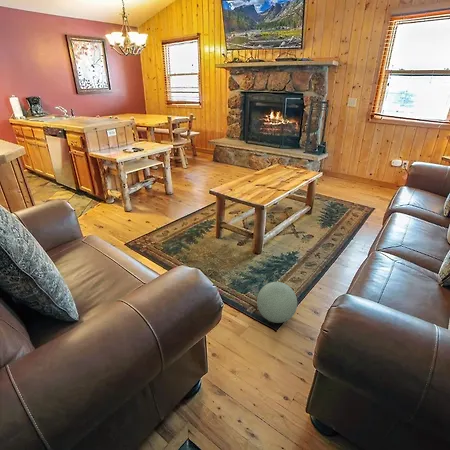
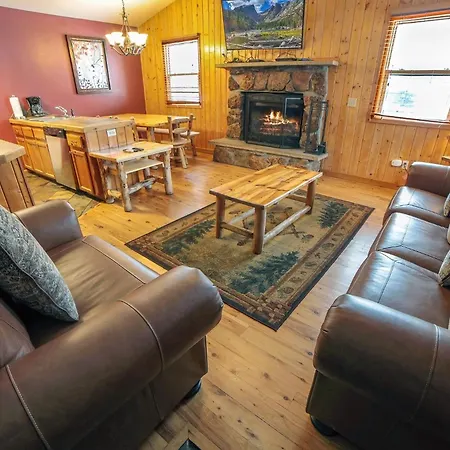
- ball (276, 302)
